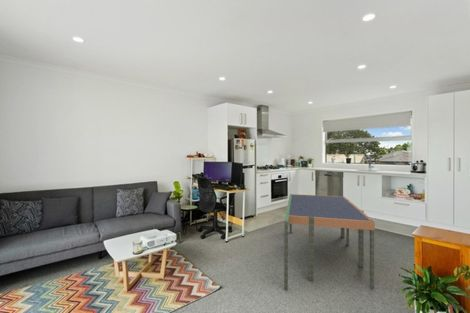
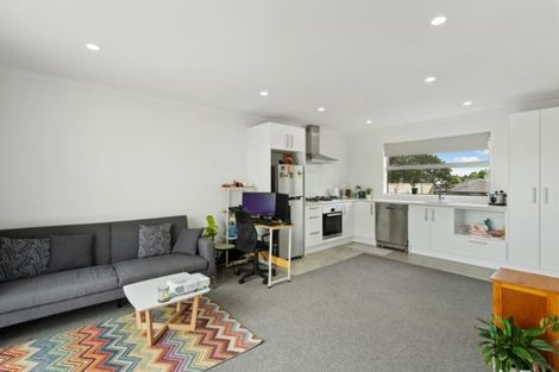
- dining table (325, 226)
